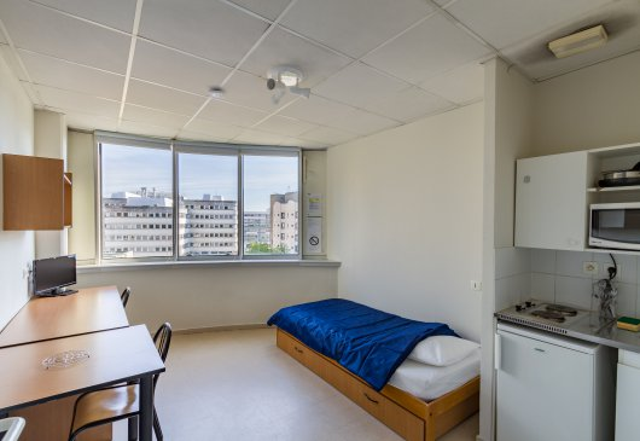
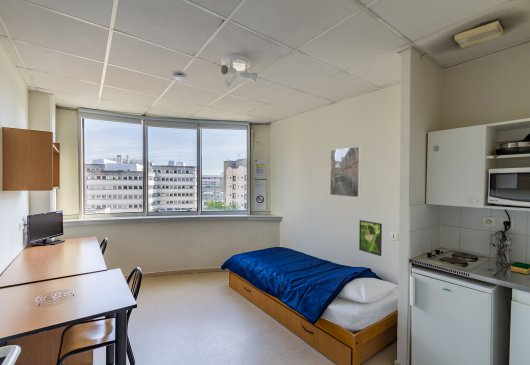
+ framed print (344, 172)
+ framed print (370, 237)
